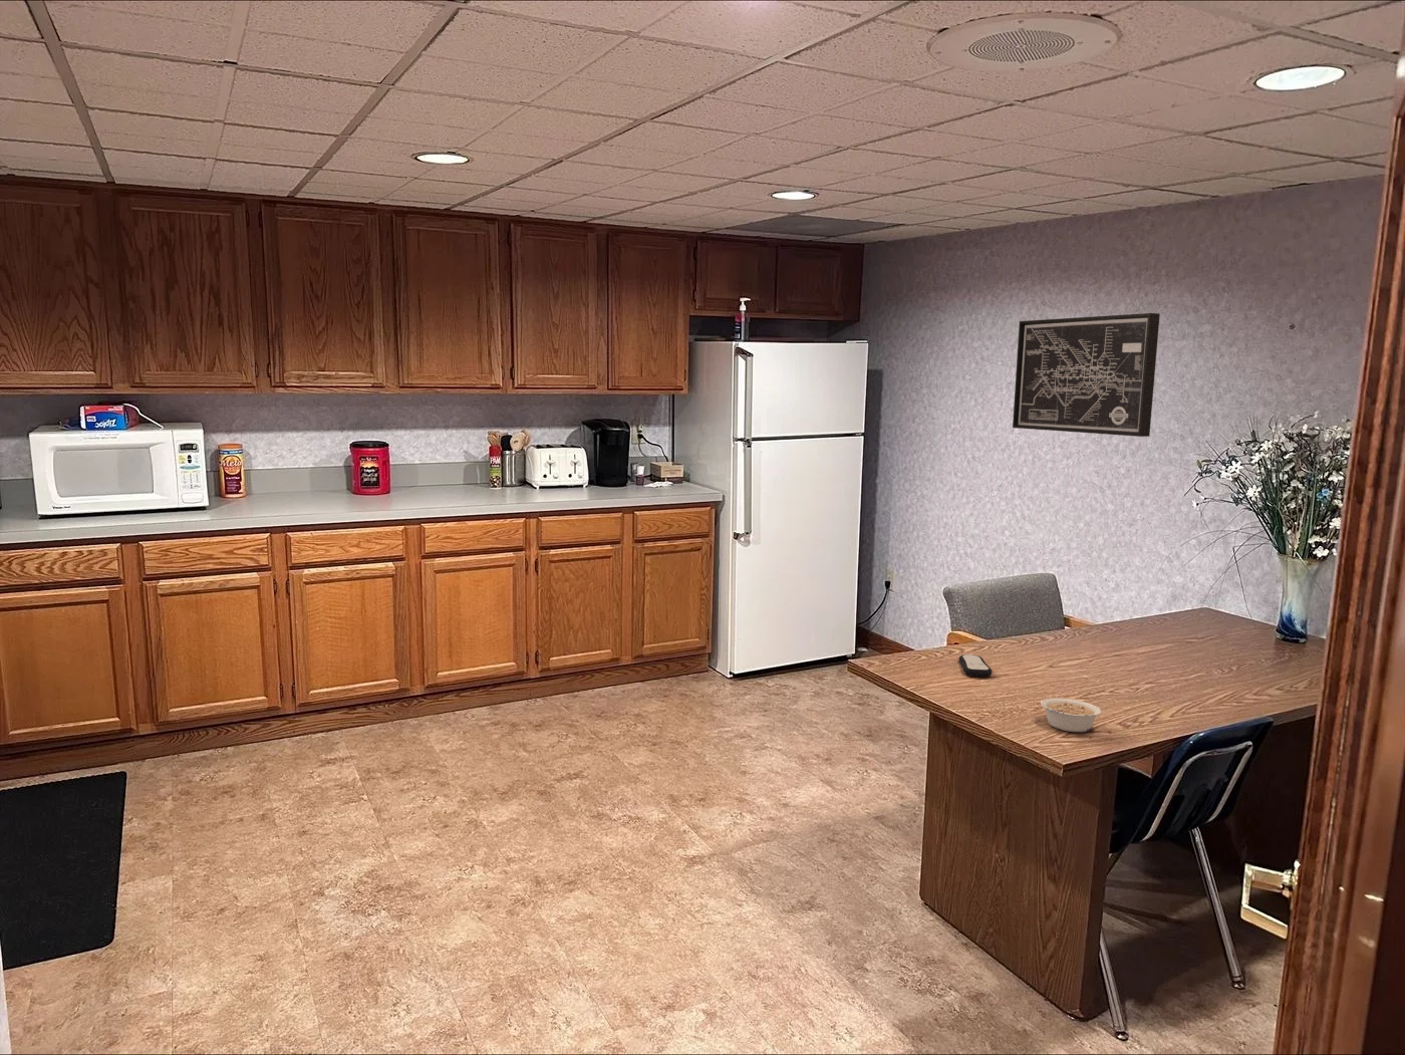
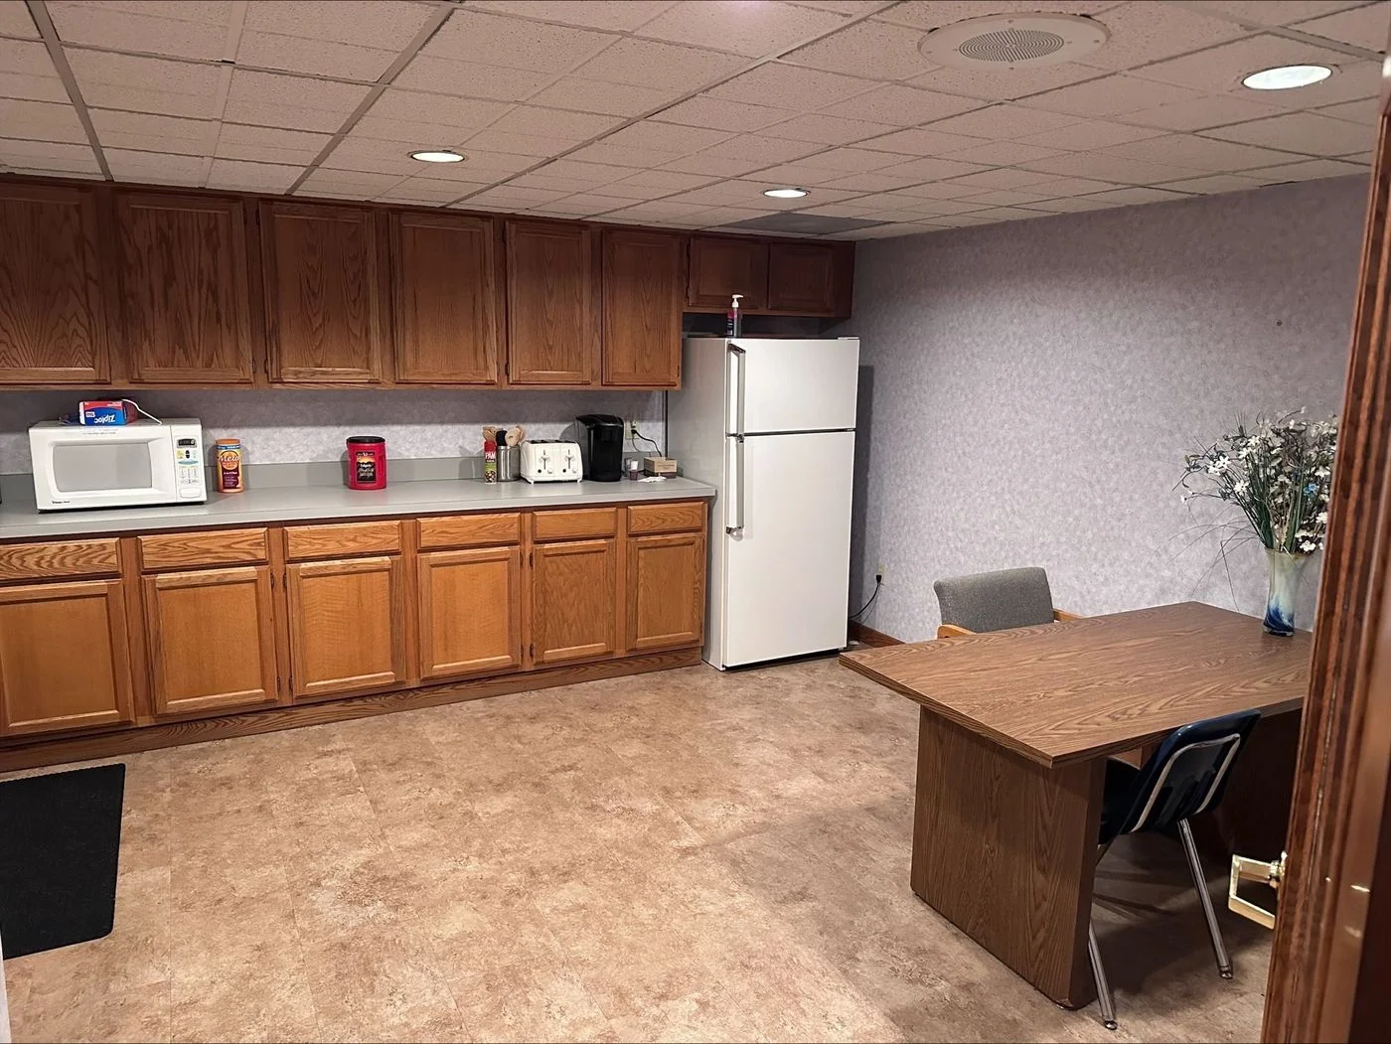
- legume (1071, 715)
- remote control (974, 665)
- wall art (1080, 375)
